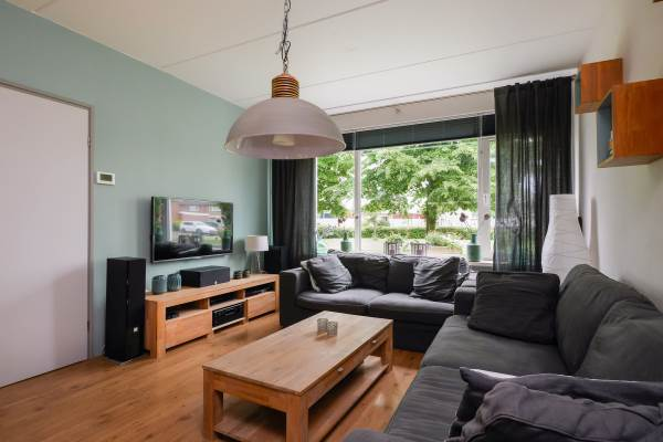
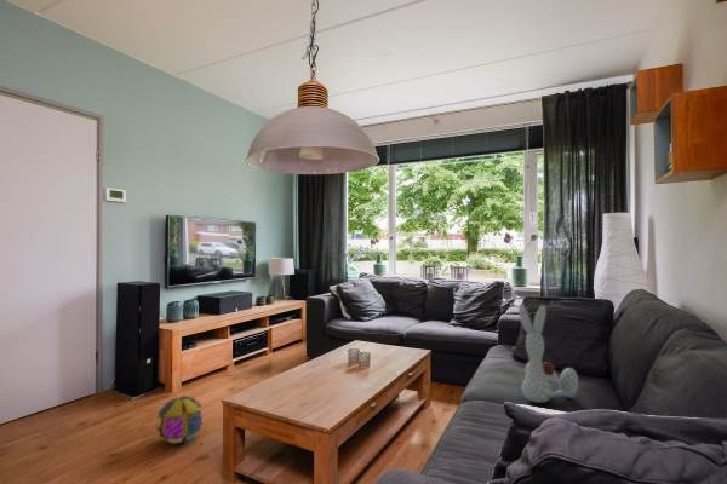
+ stuffed toy (542, 350)
+ ball (179, 419)
